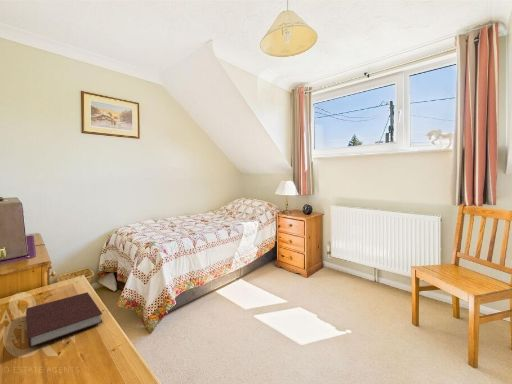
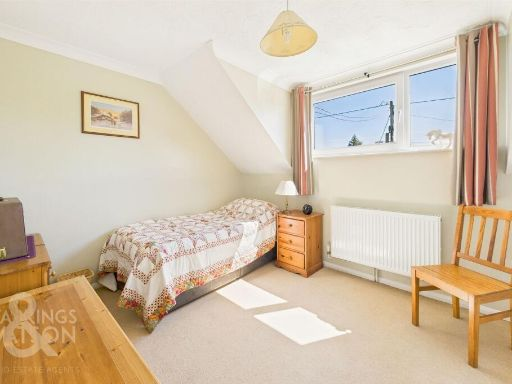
- notebook (63, 315)
